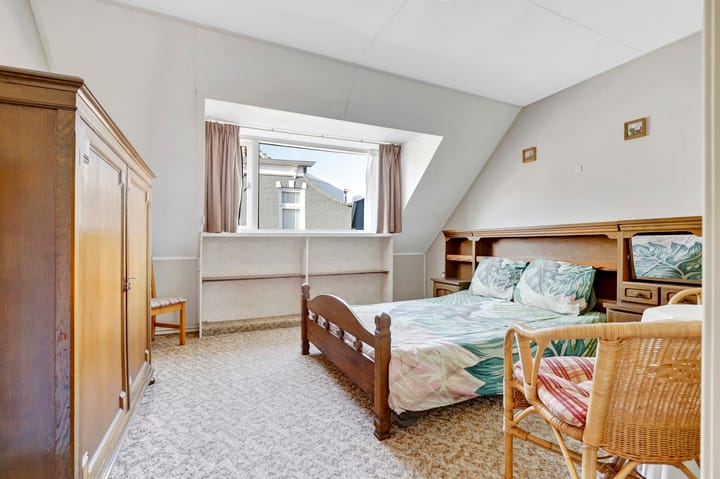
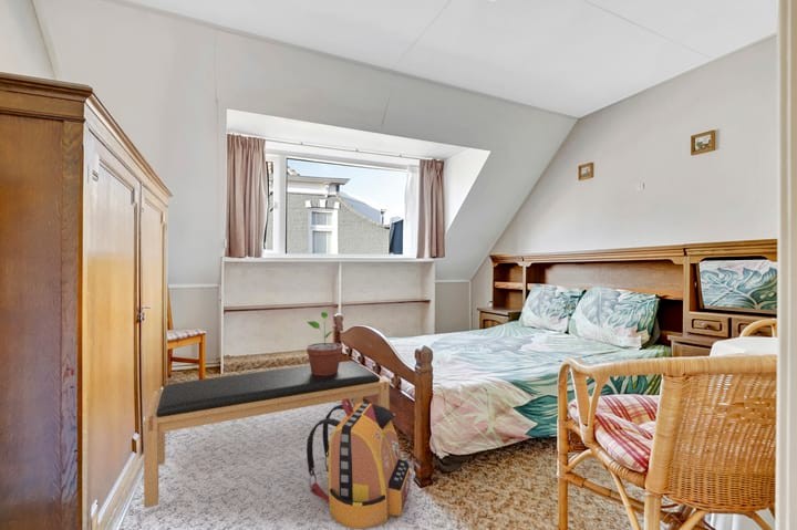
+ potted plant (324, 342)
+ backpack (361, 448)
+ bench (275, 412)
